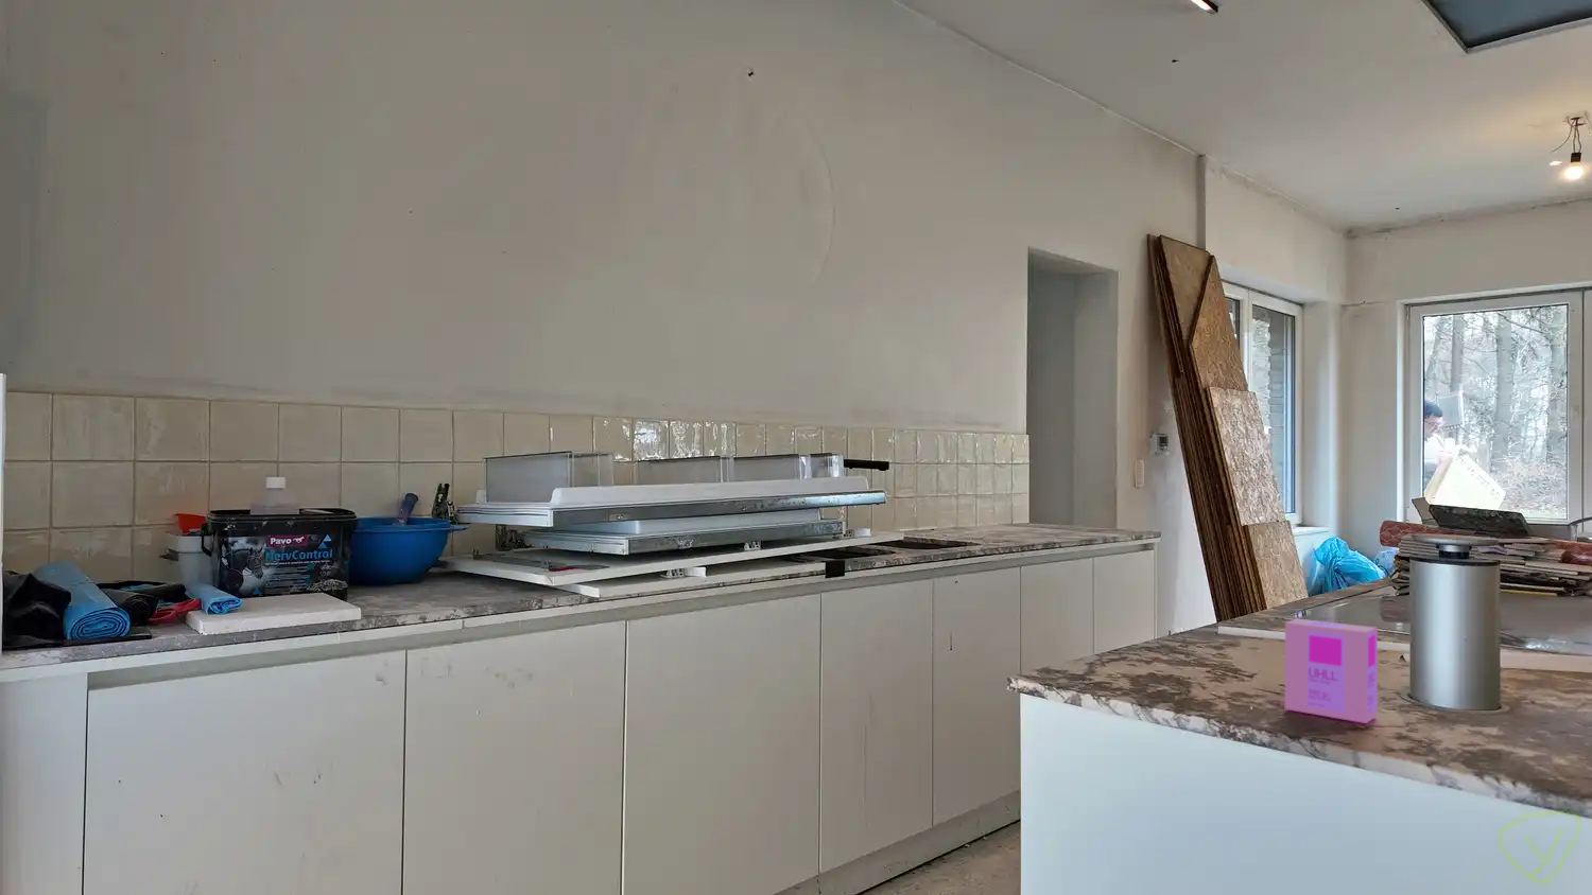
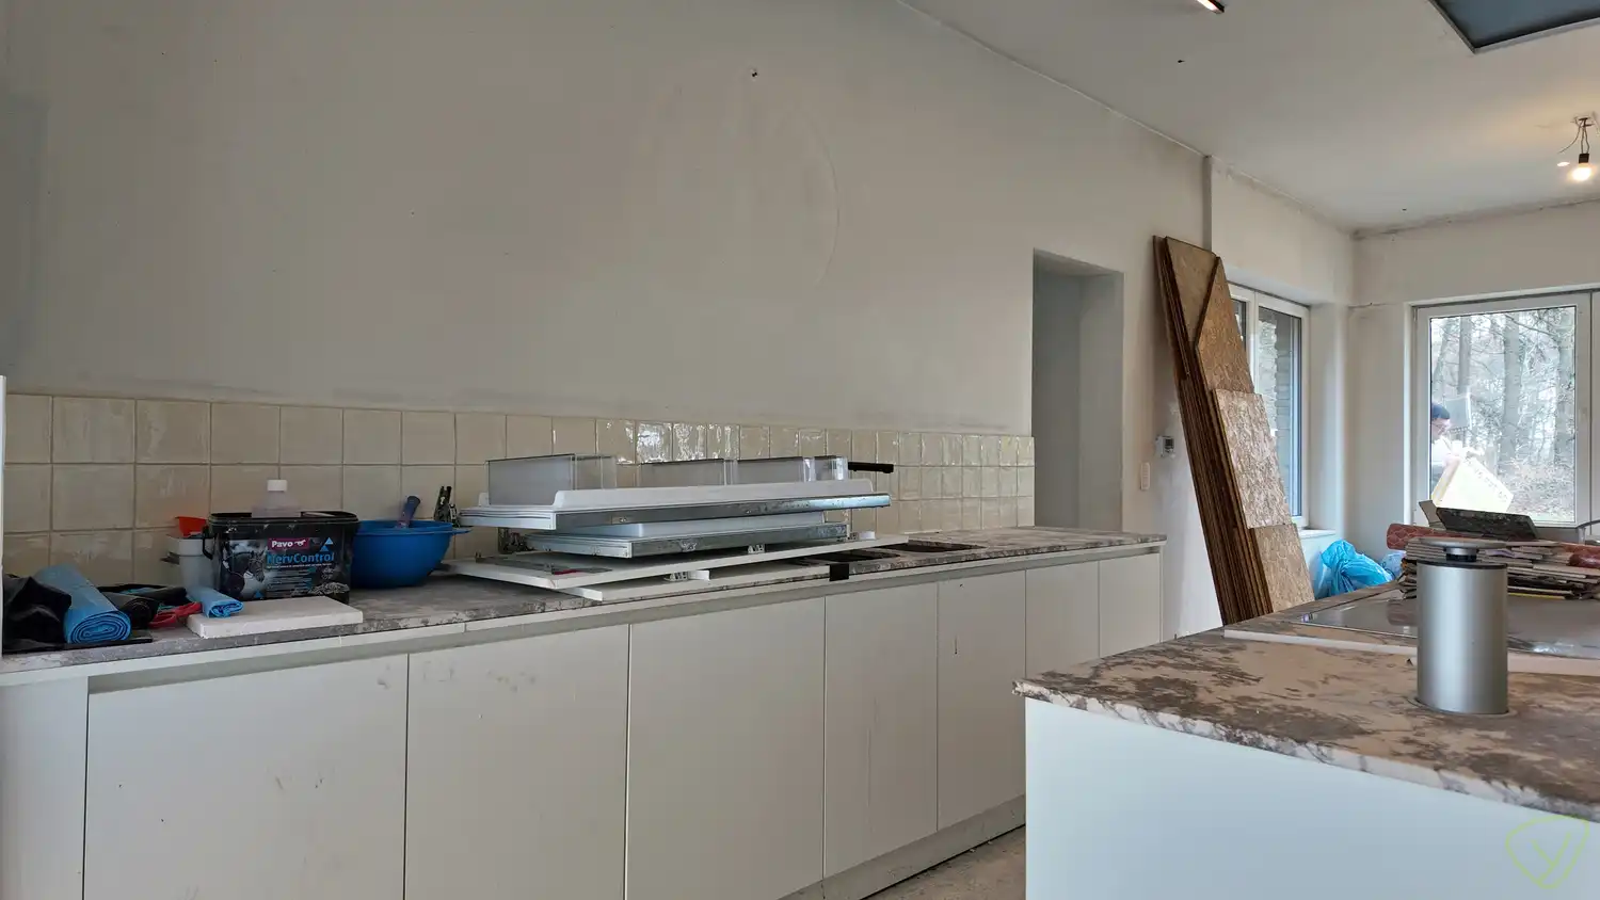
- dish soap box (1330, 668)
